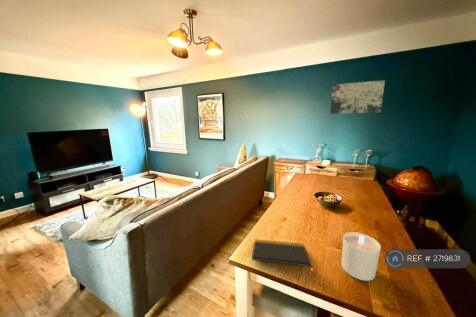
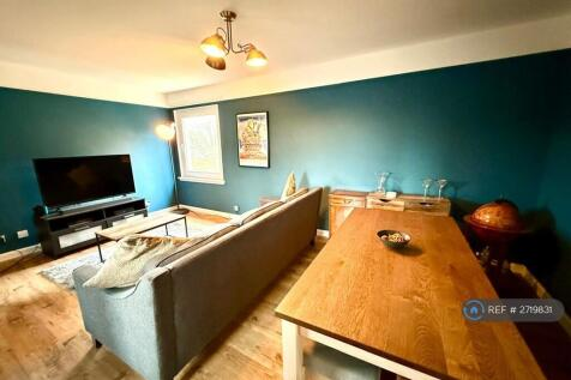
- notepad (279, 251)
- candle (359, 252)
- wall art (355, 98)
